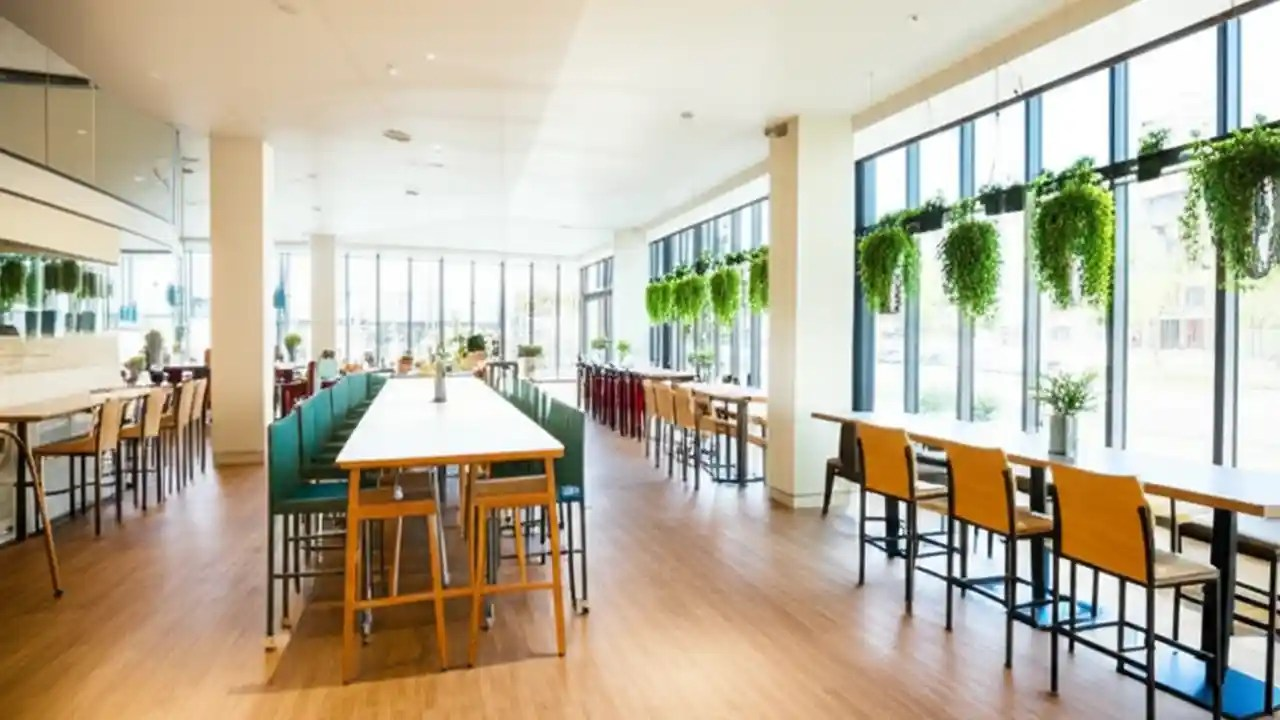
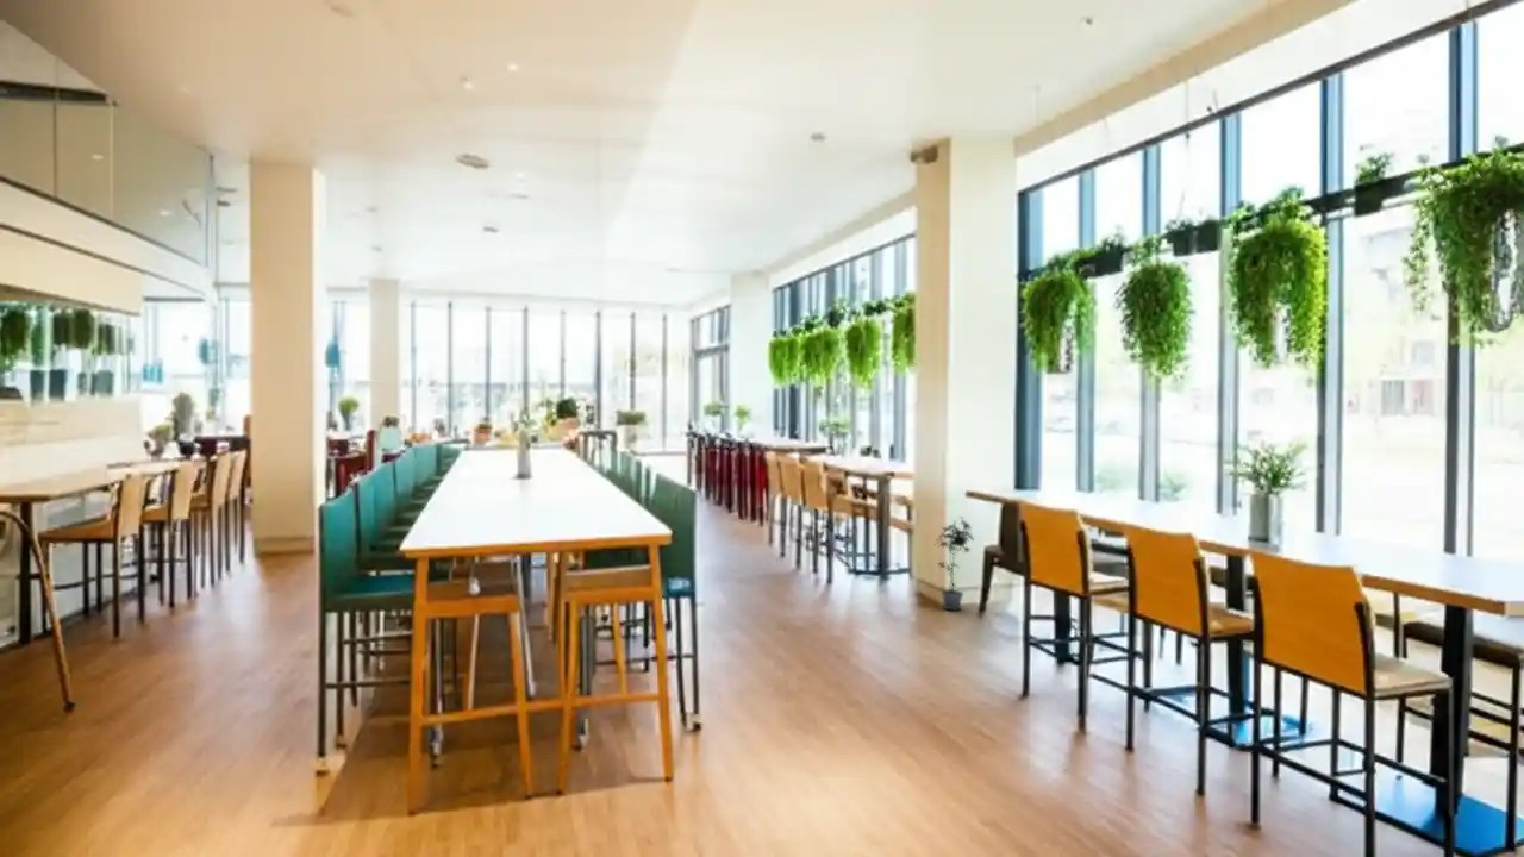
+ potted plant (954, 563)
